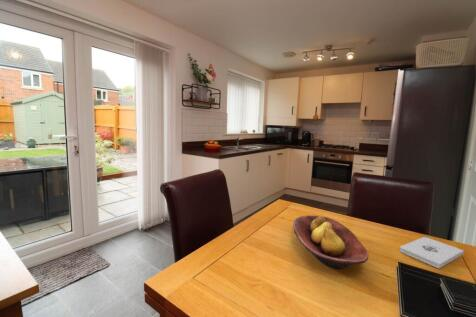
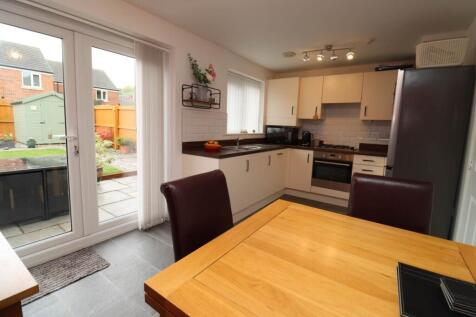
- notepad (430, 250)
- fruit bowl (325, 235)
